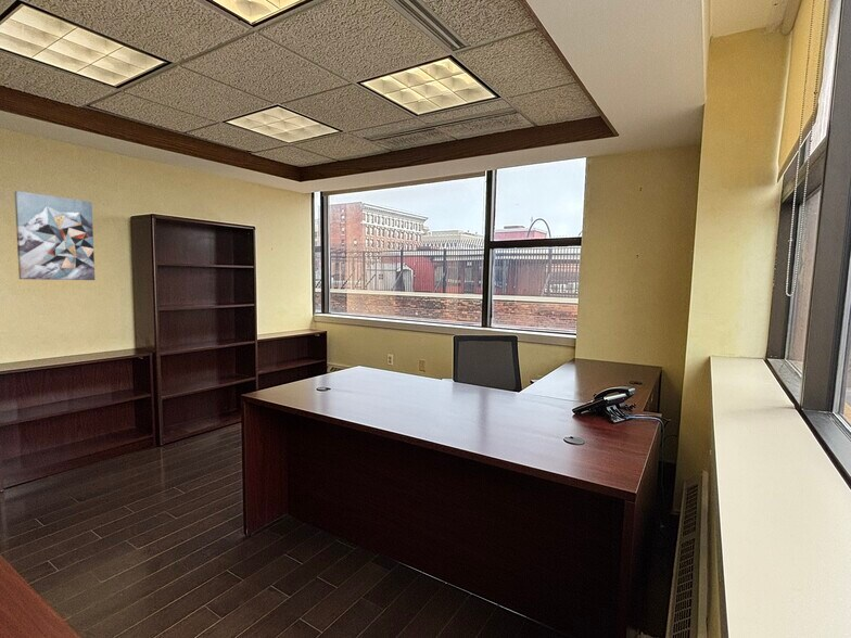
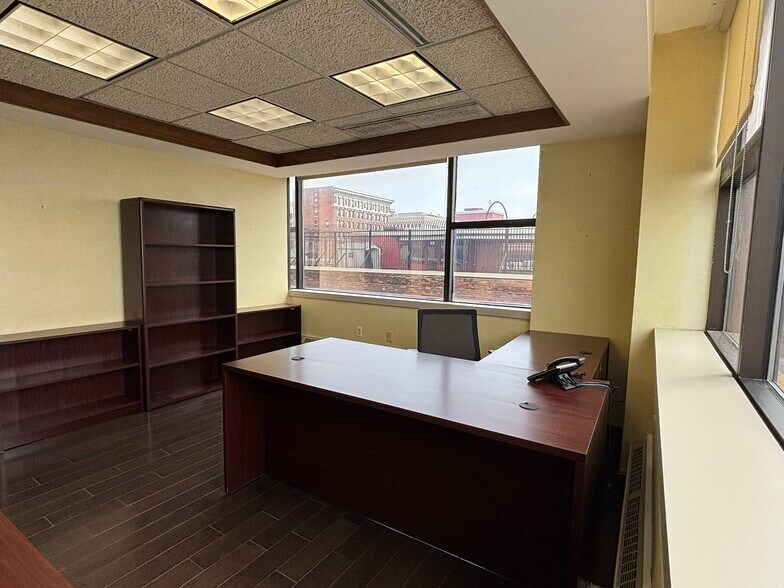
- wall art (56, 238)
